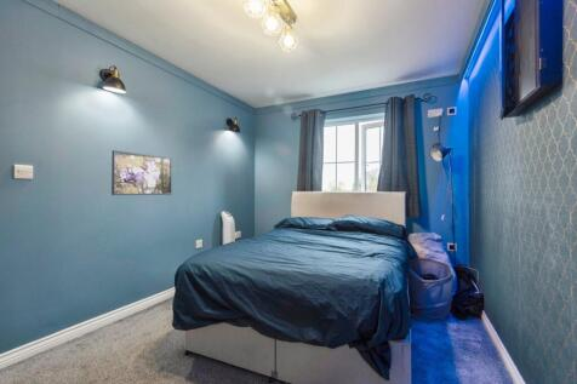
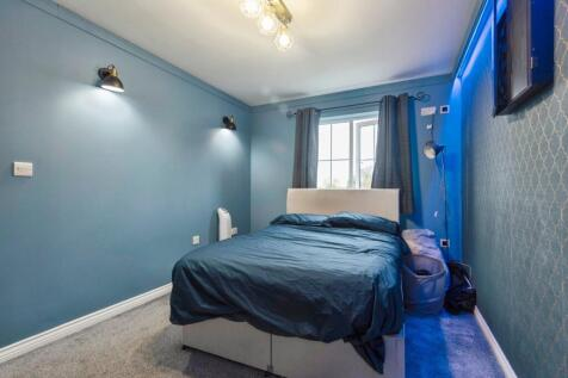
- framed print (144, 174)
